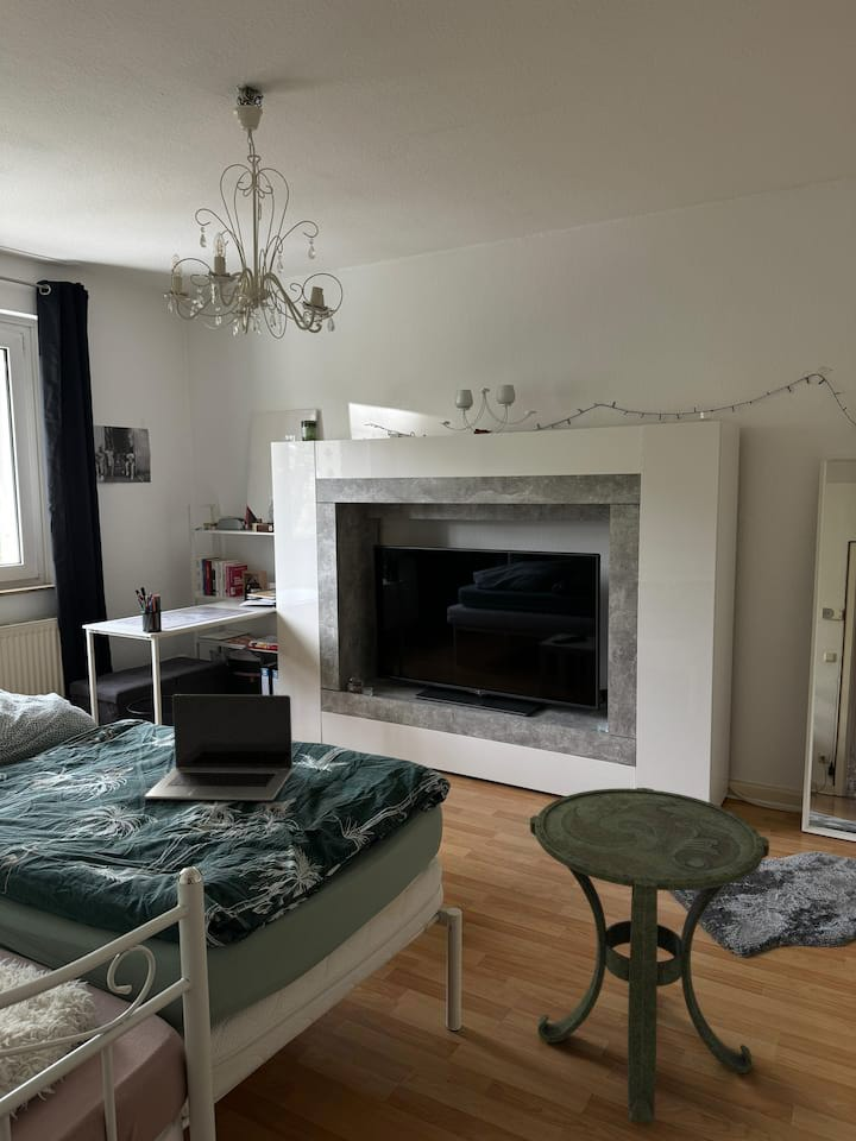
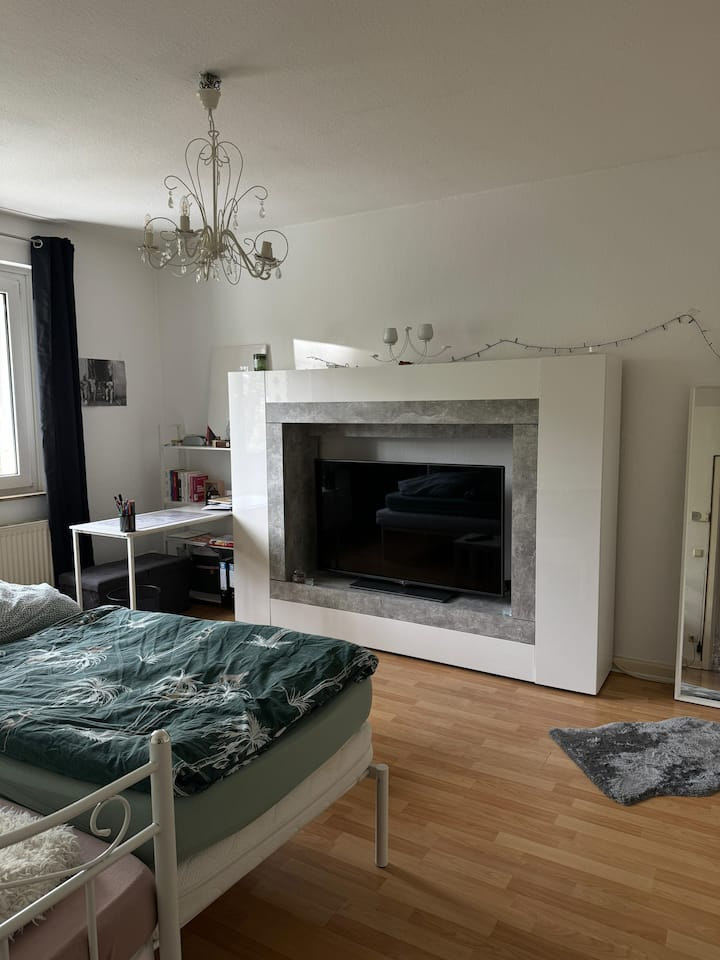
- side table (643, 940)
- laptop (220, 745)
